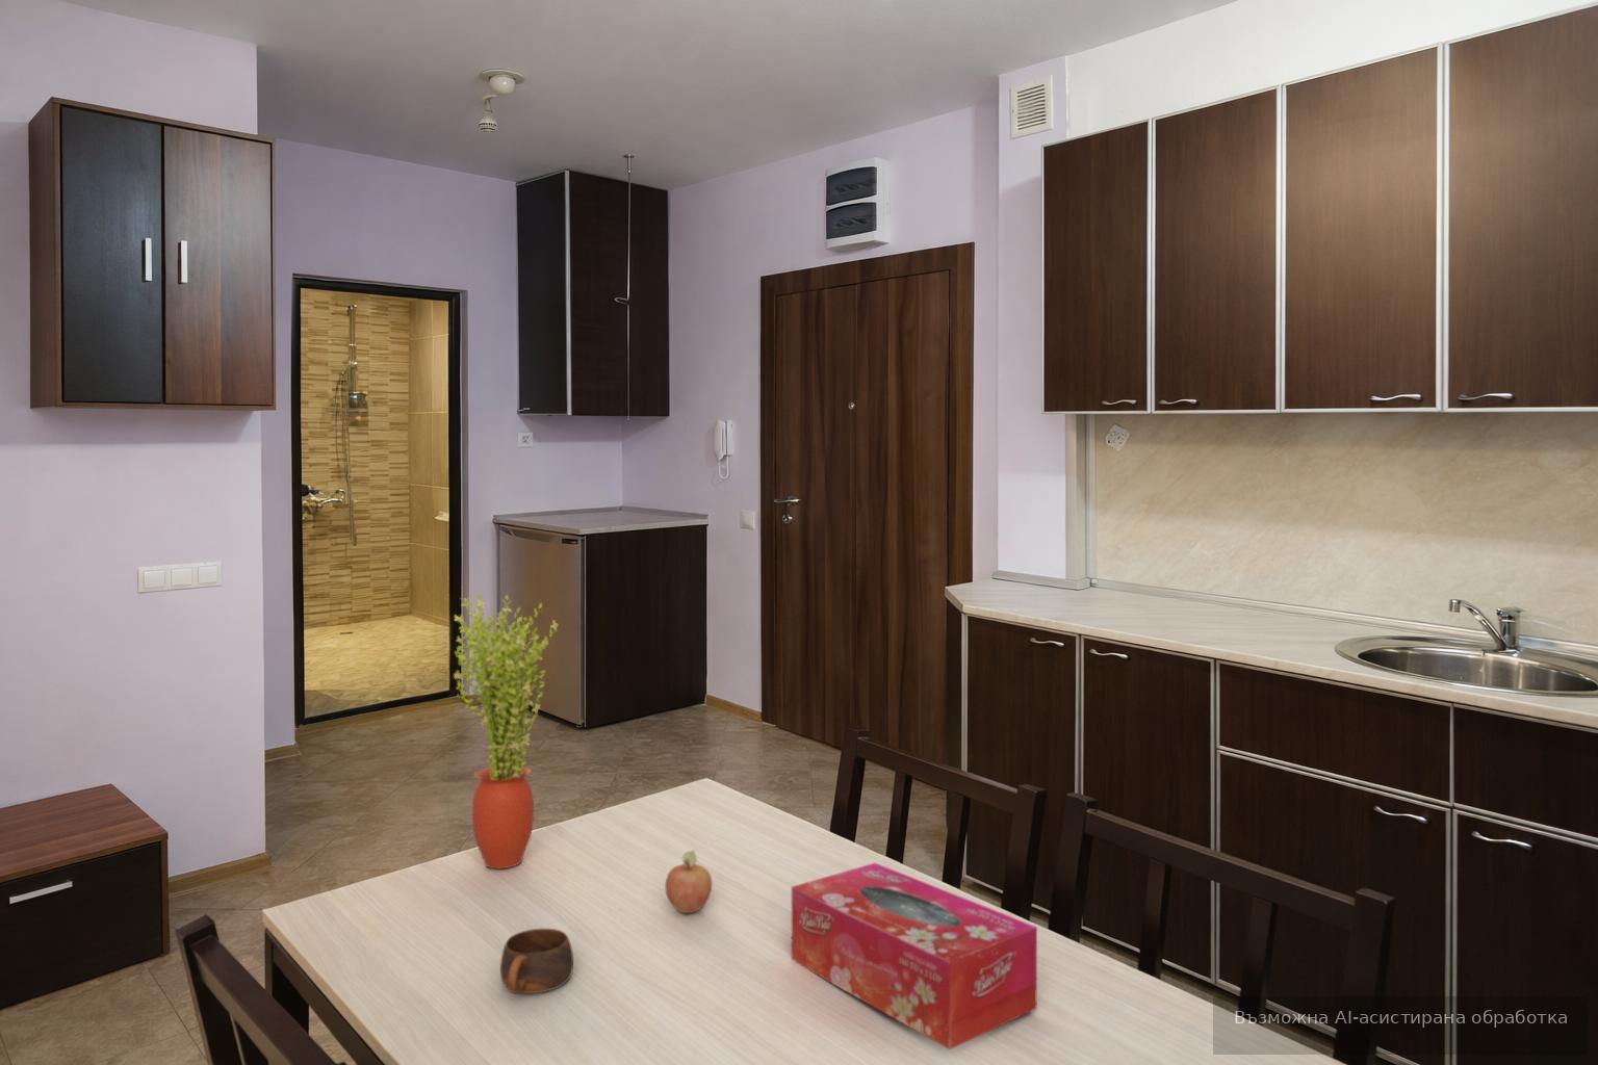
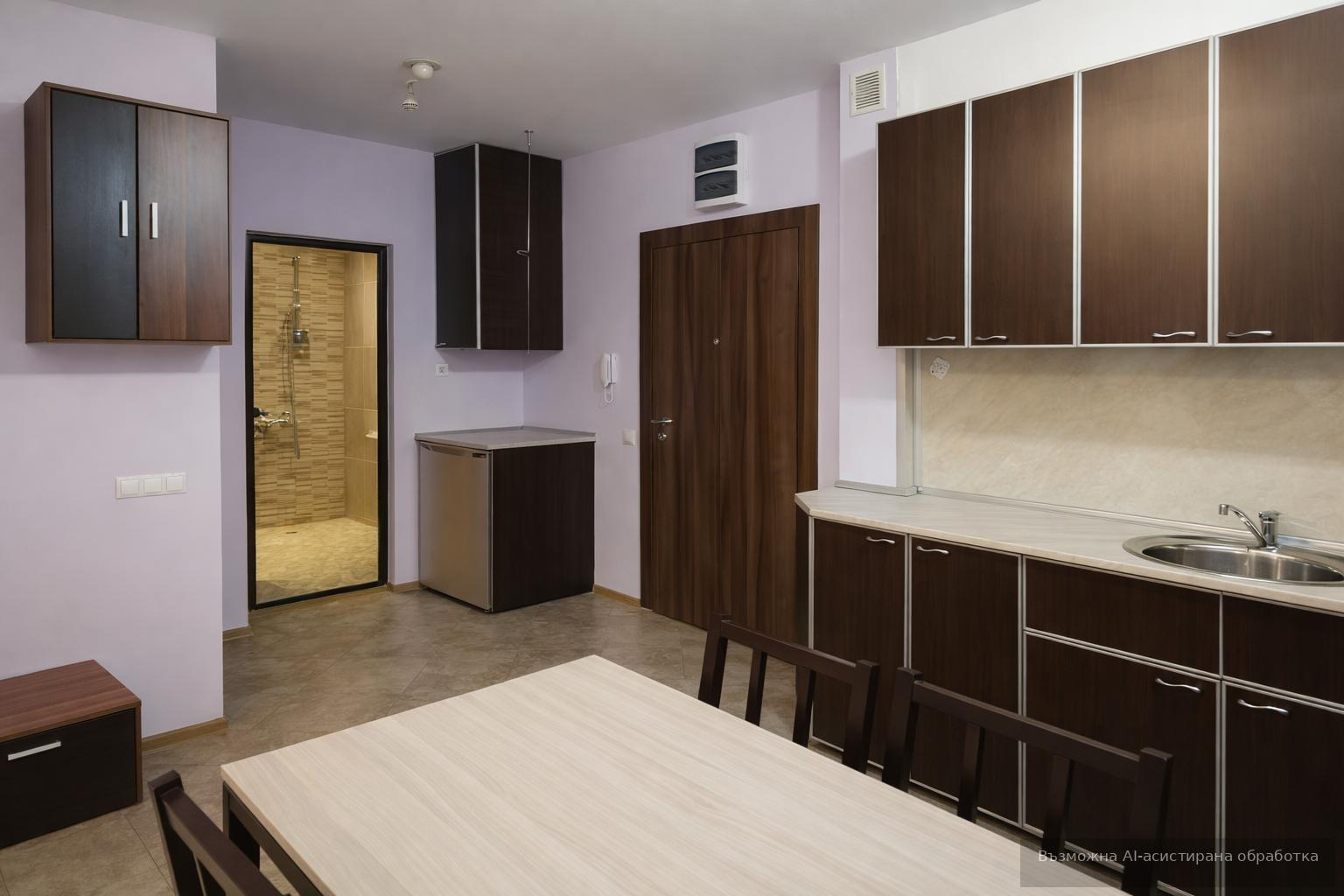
- tissue box (907, 944)
- cup (529, 963)
- potted plant (504, 731)
- fruit (688, 883)
